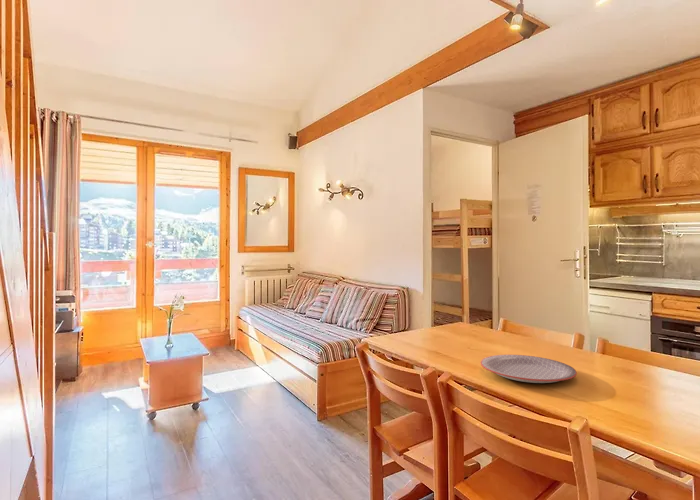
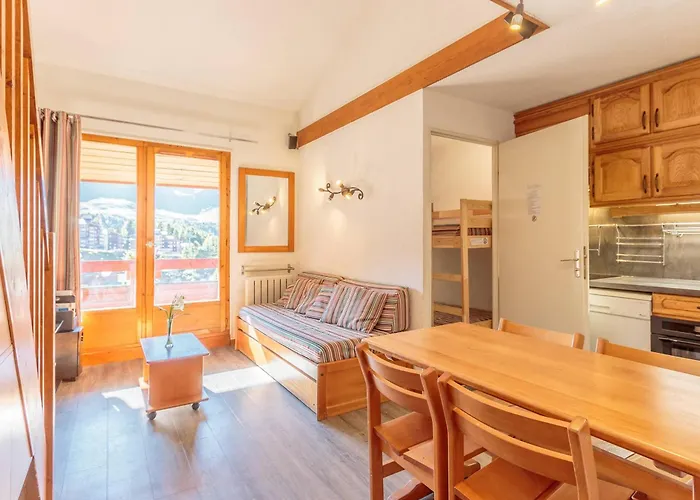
- plate (526, 369)
